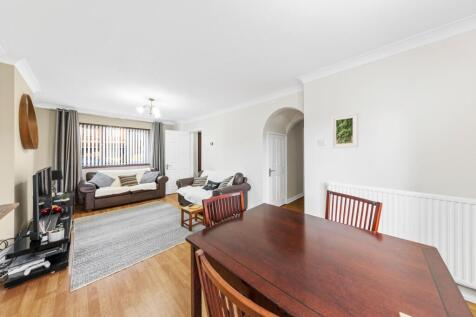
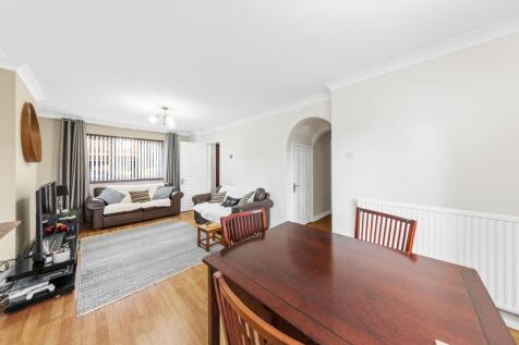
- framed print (344, 131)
